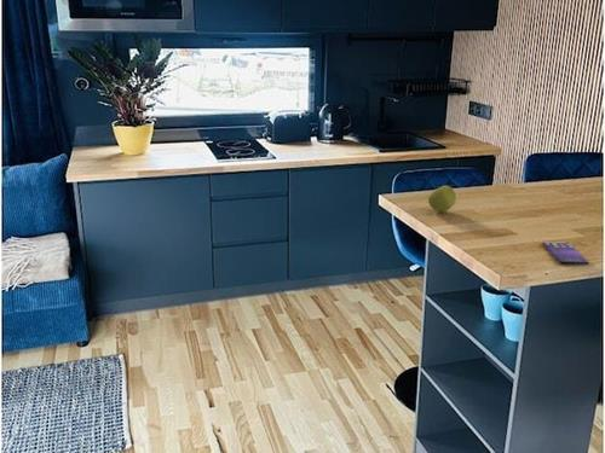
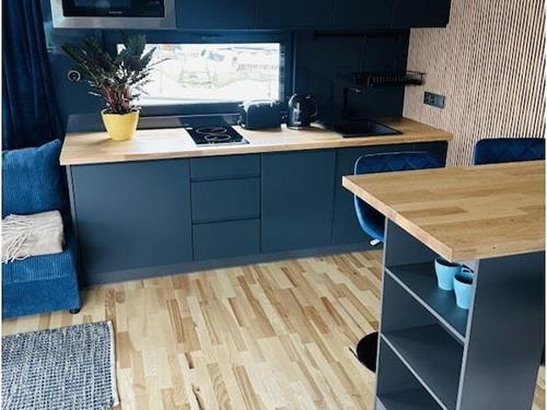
- smartphone (564, 252)
- apple (442, 198)
